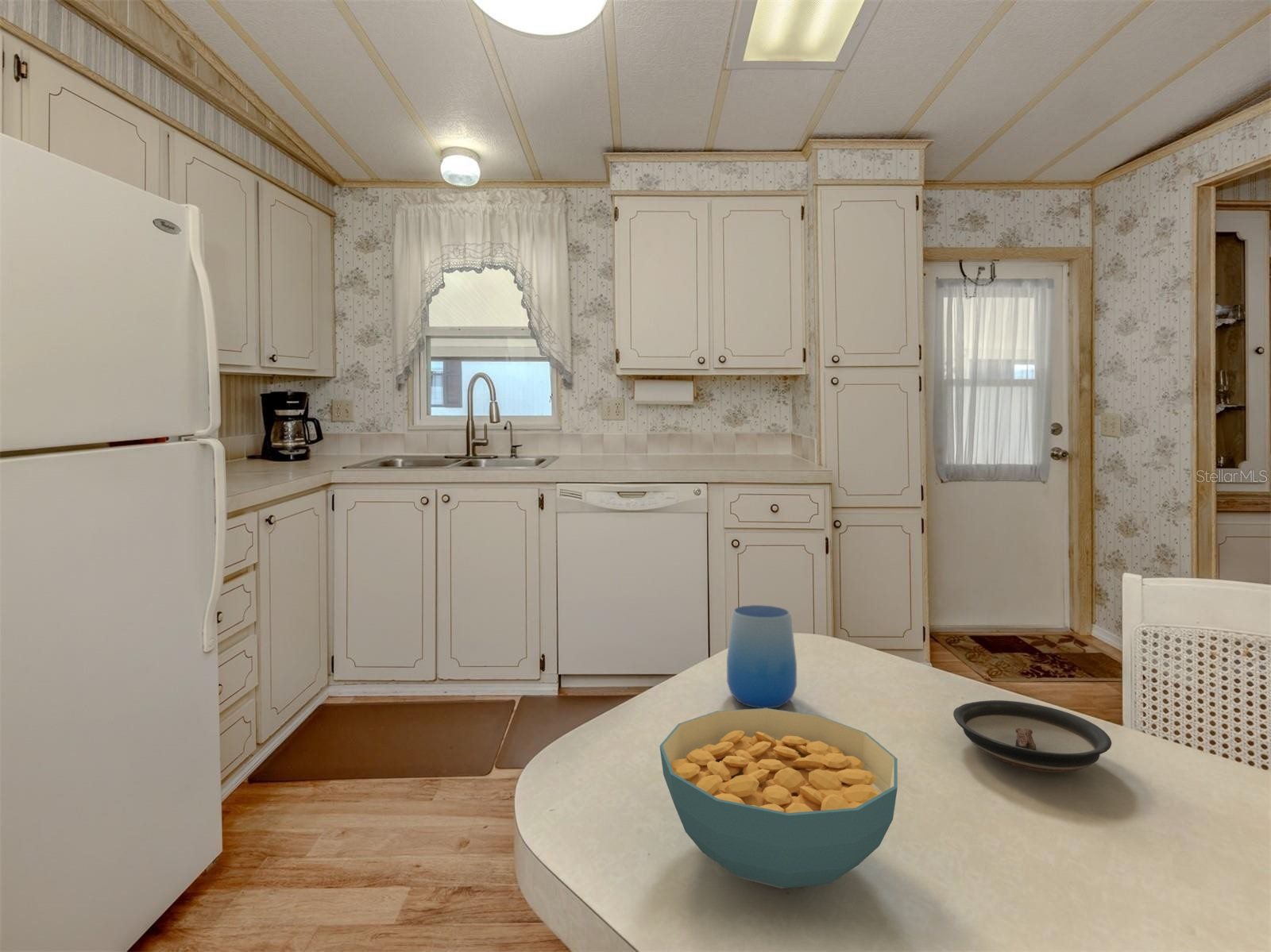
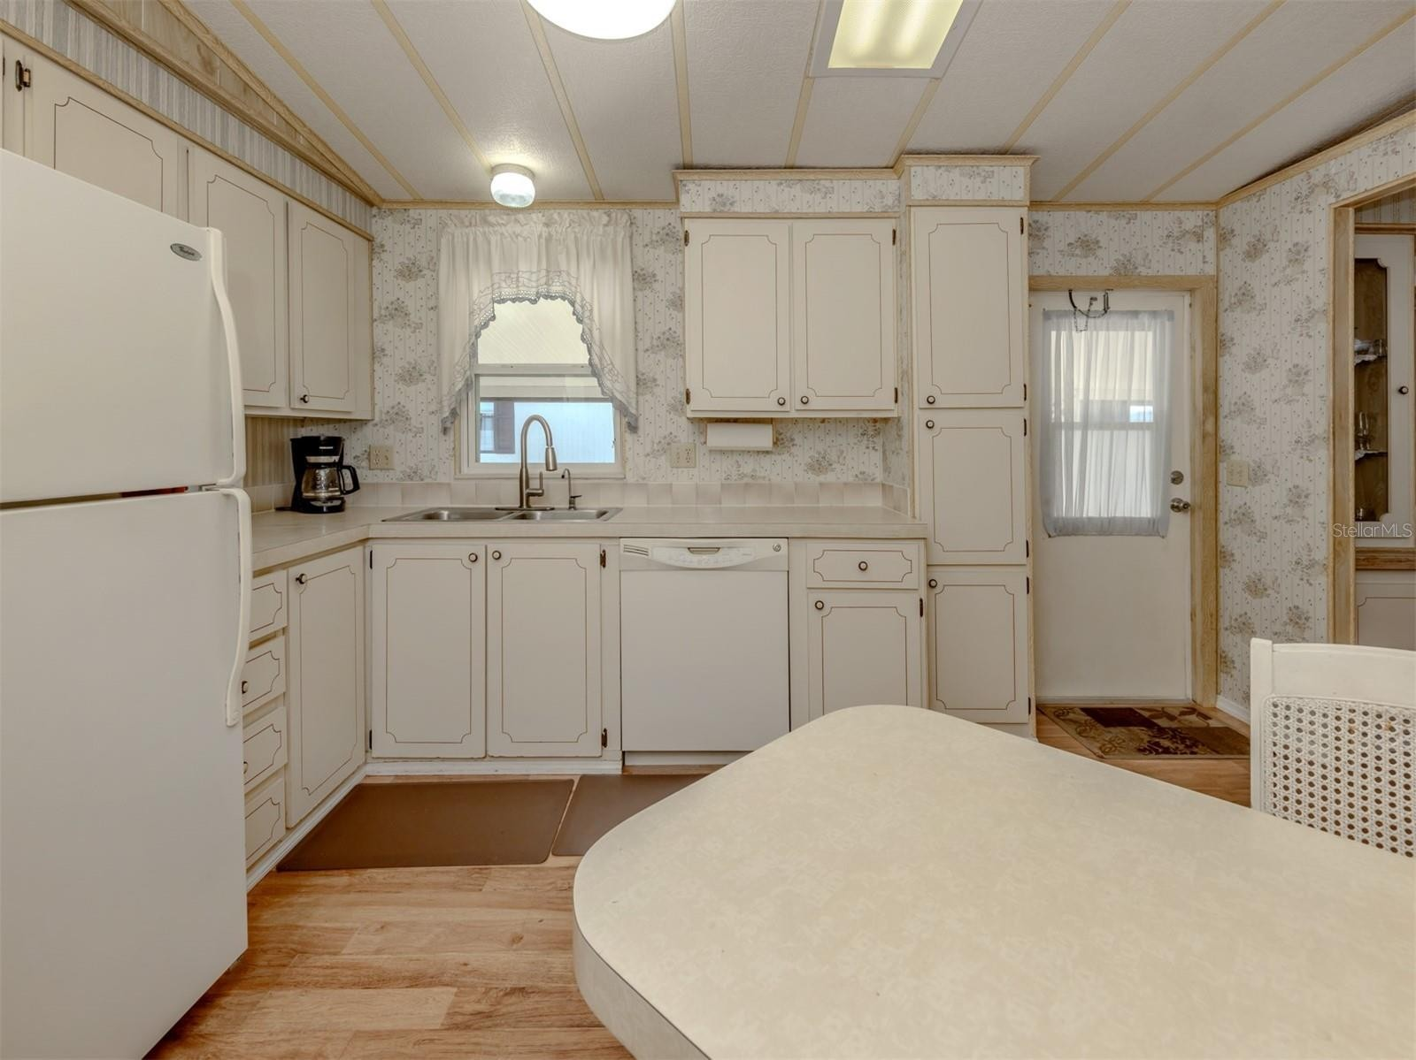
- cup (761, 655)
- saucer (1028, 740)
- cereal bowl (775, 807)
